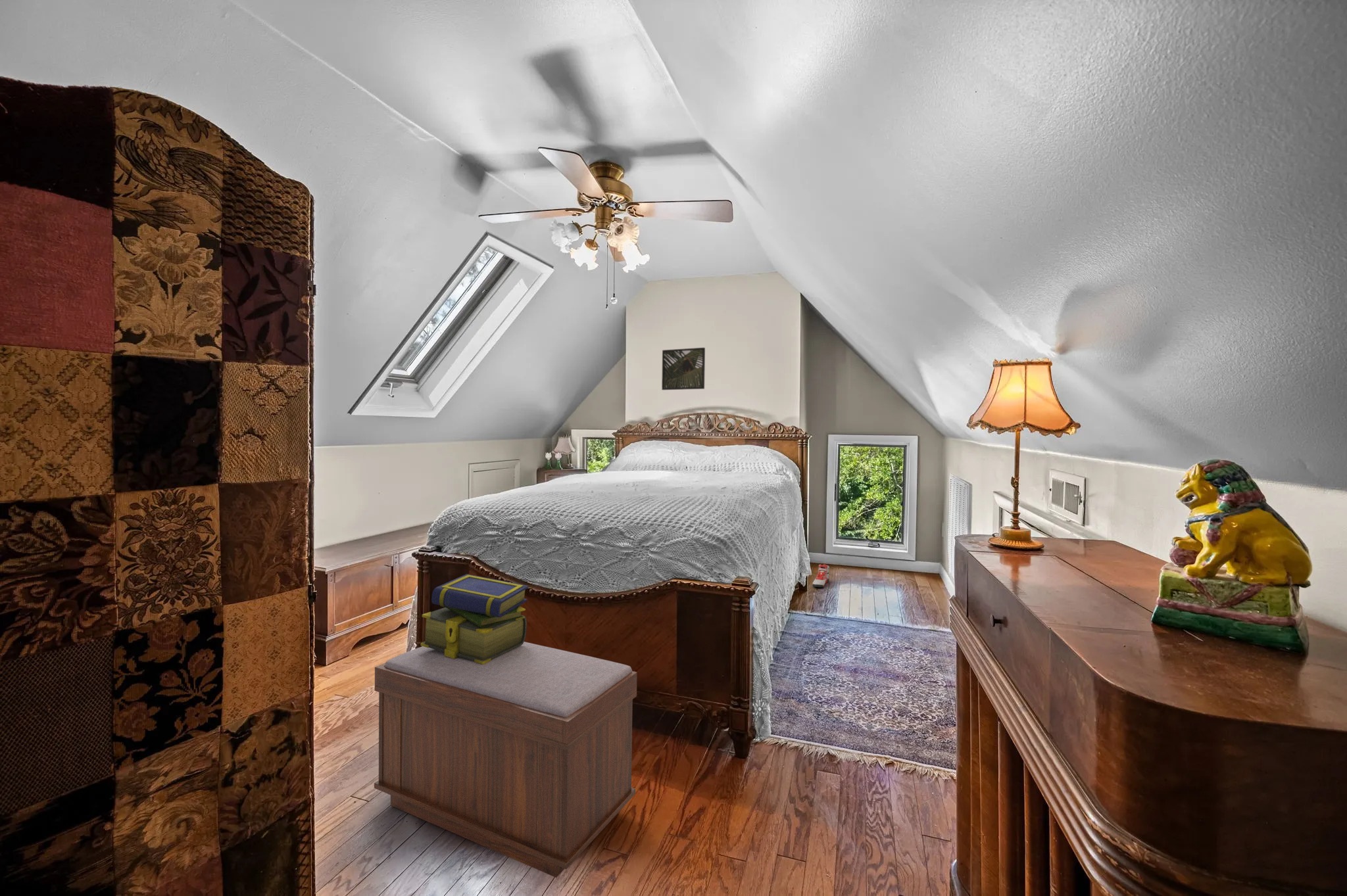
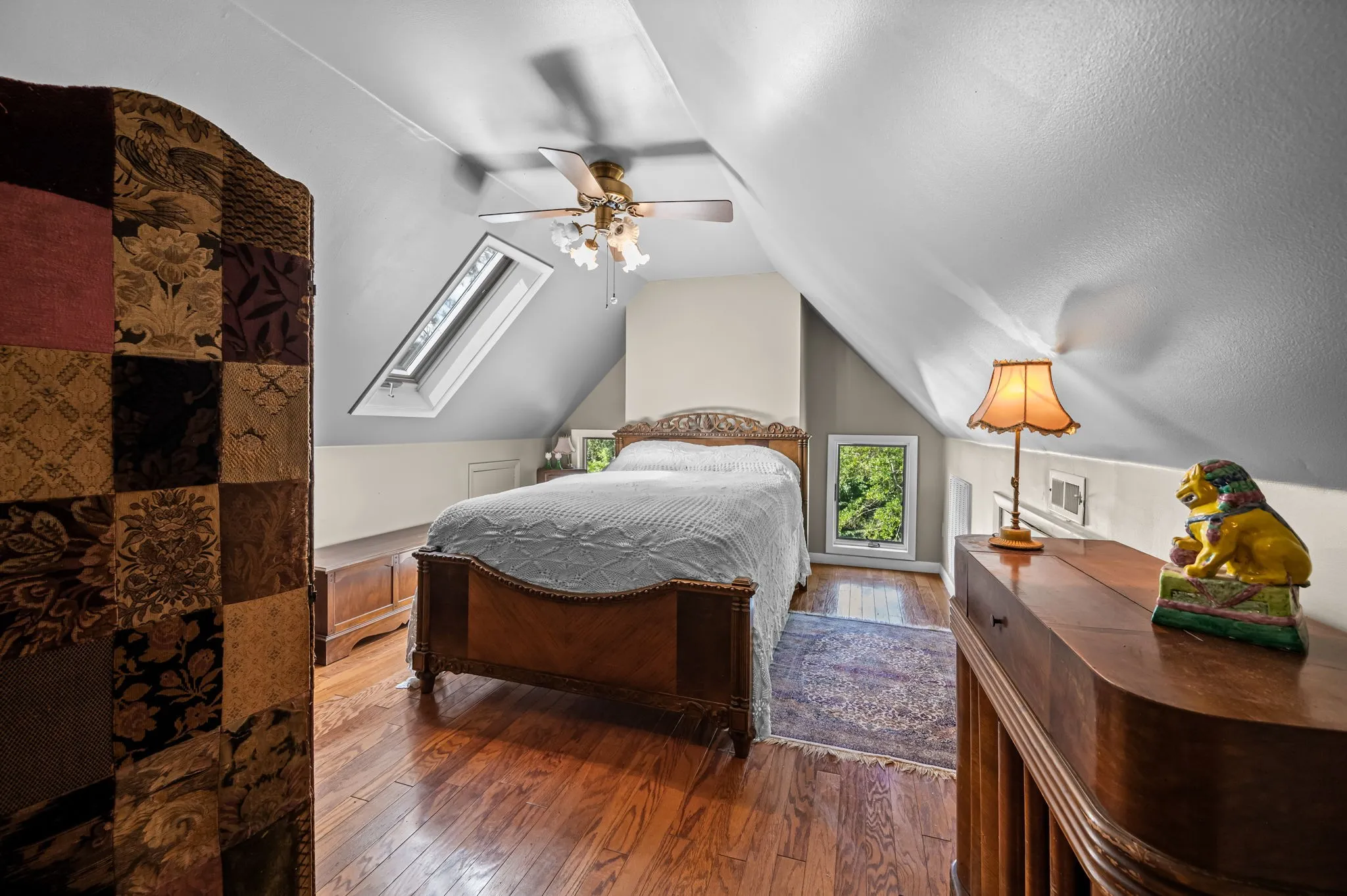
- sneaker (821, 575)
- stack of books (479, 614)
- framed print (683, 369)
- bench (506, 733)
